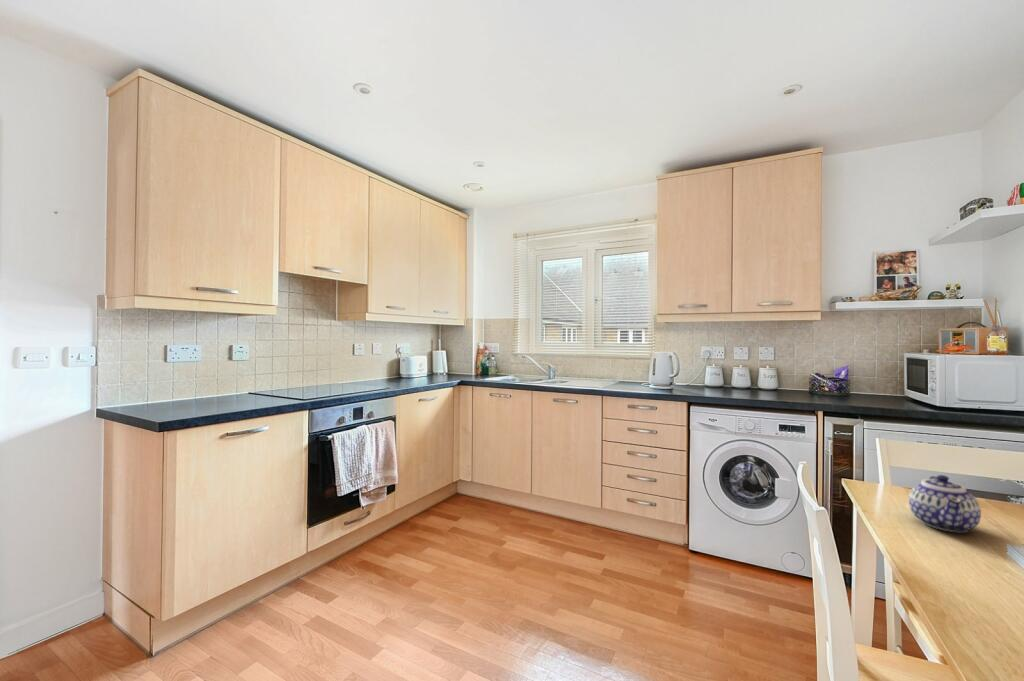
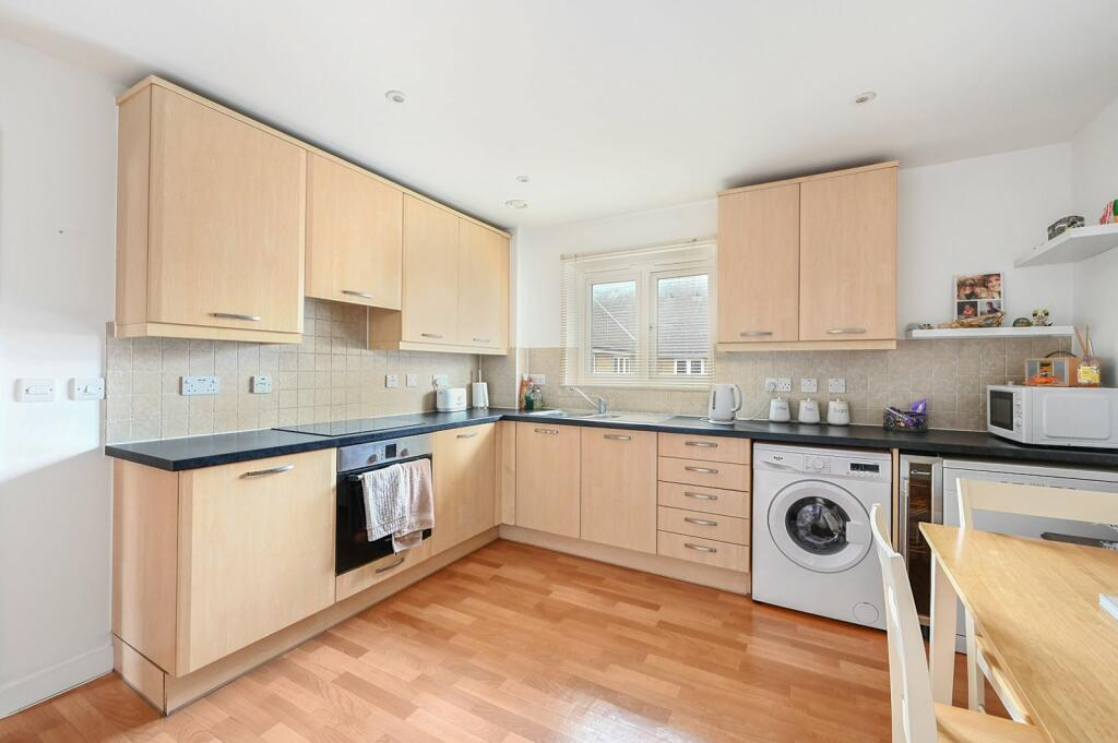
- teapot (943, 500)
